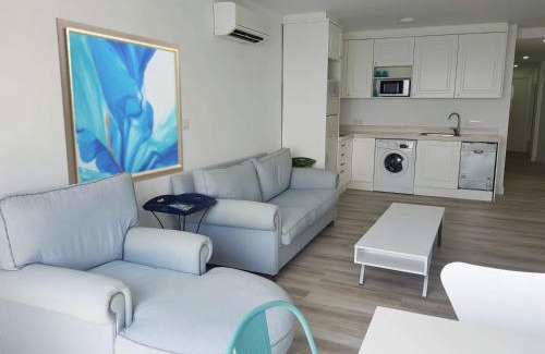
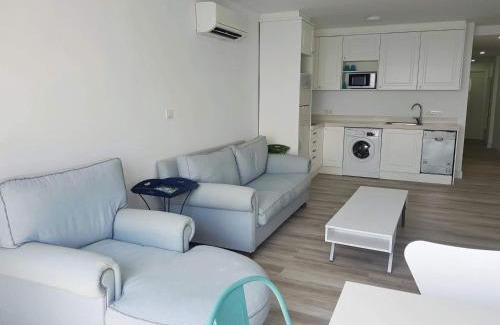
- wall art (133, 110)
